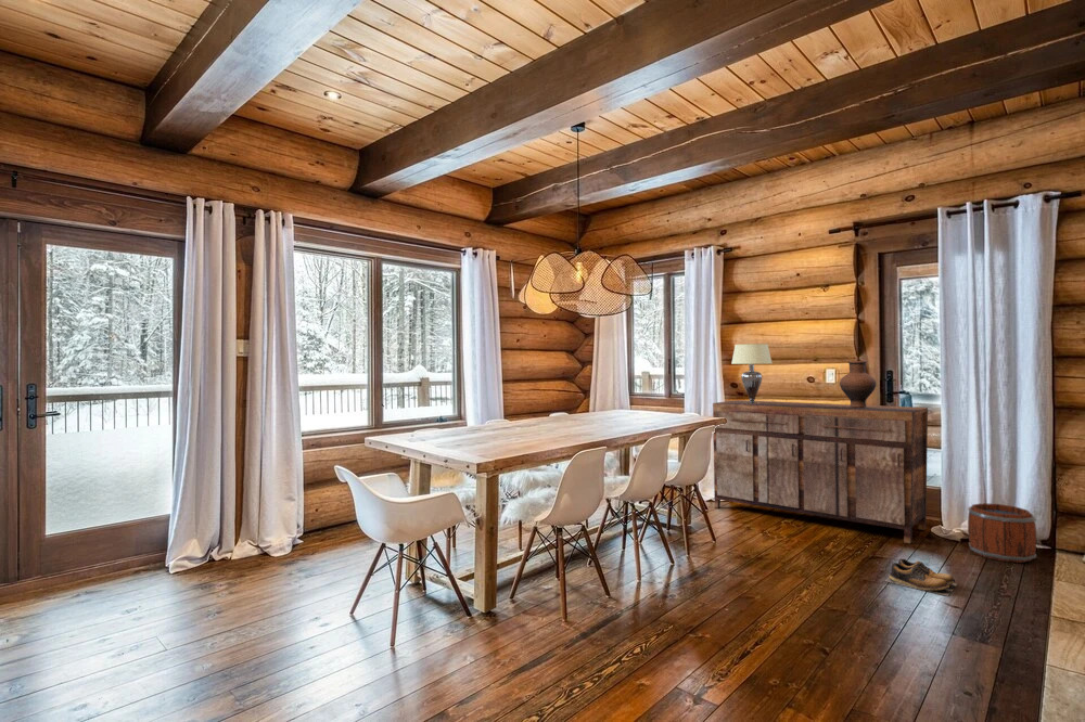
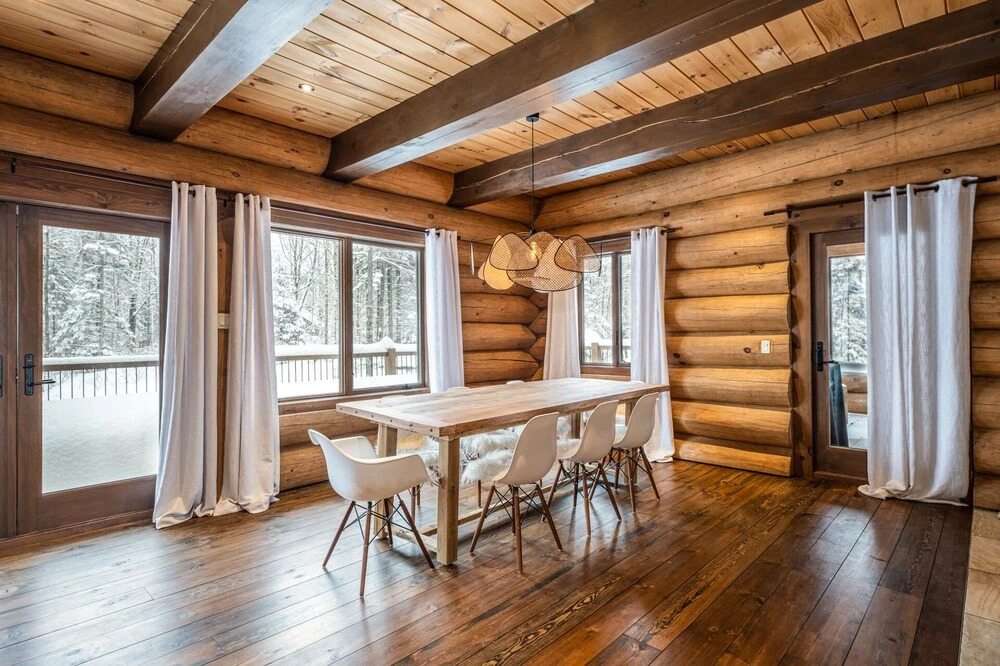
- vase (857, 384)
- bucket (1000, 531)
- shoes (920, 573)
- sideboard (812, 462)
- lampshade (751, 373)
